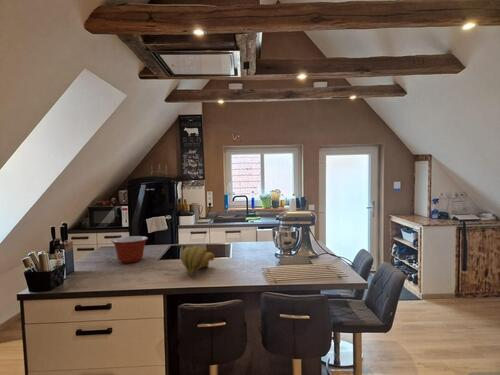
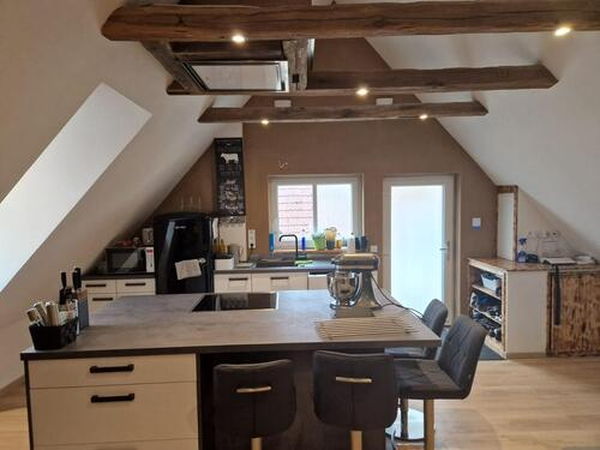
- mixing bowl (130, 249)
- banana bunch (198, 258)
